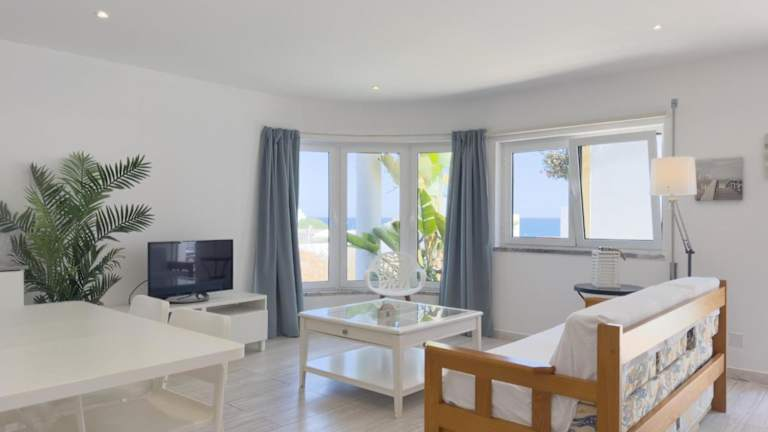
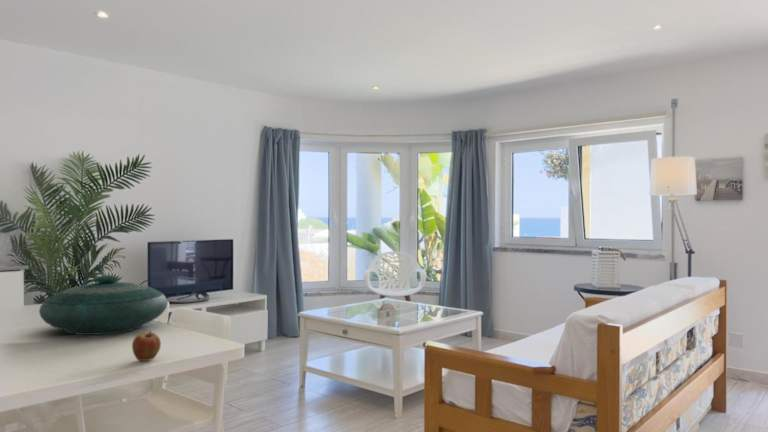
+ fruit (146, 344)
+ decorative bowl (106, 301)
